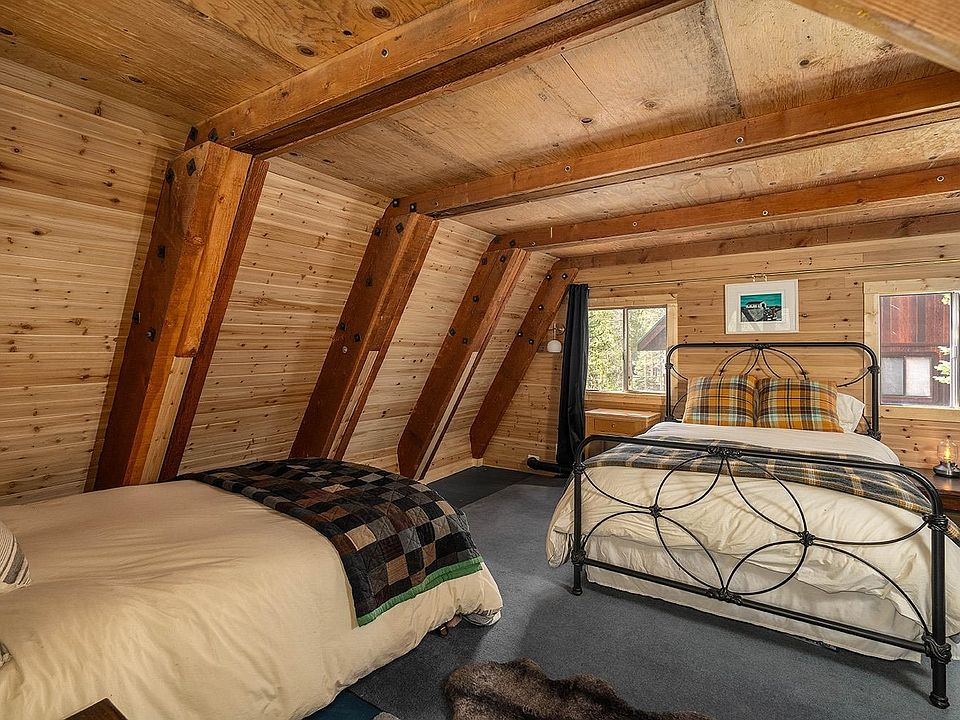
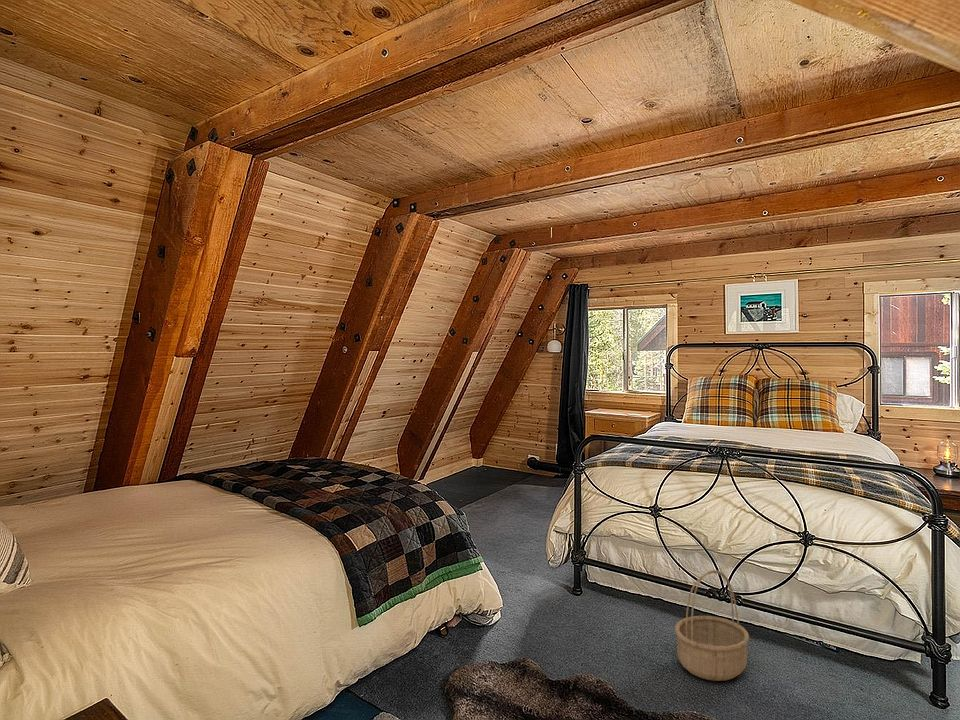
+ basket (711, 619)
